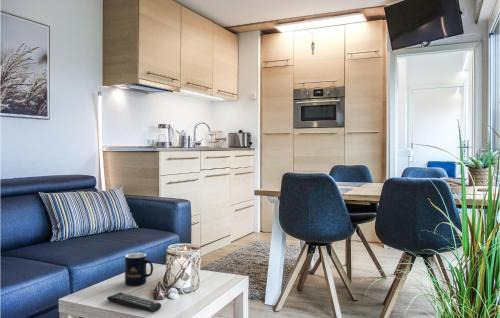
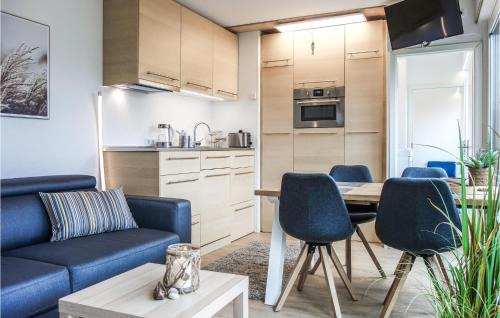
- mug (139, 268)
- remote control (133, 302)
